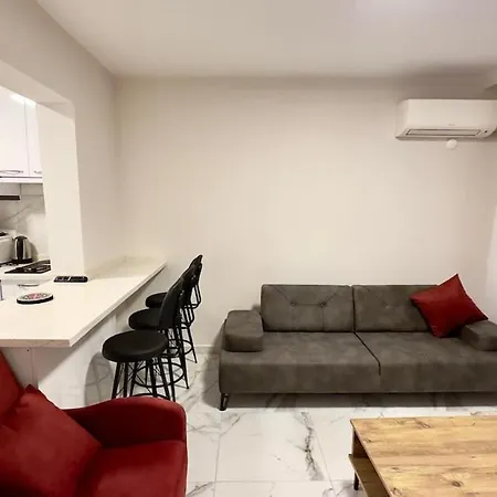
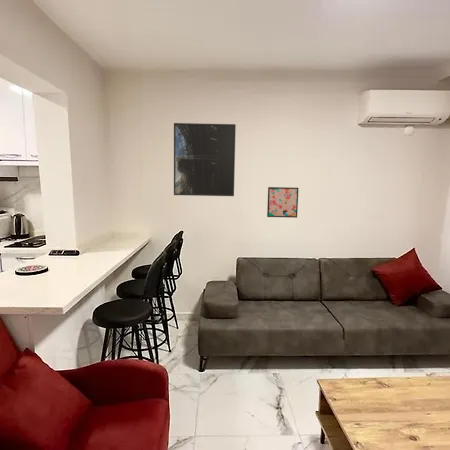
+ wall art (282, 202)
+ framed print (204, 160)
